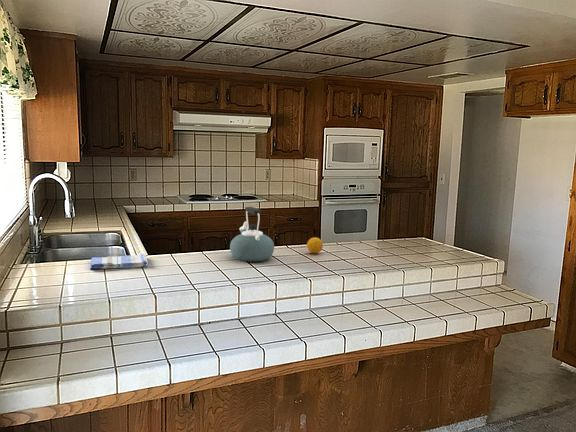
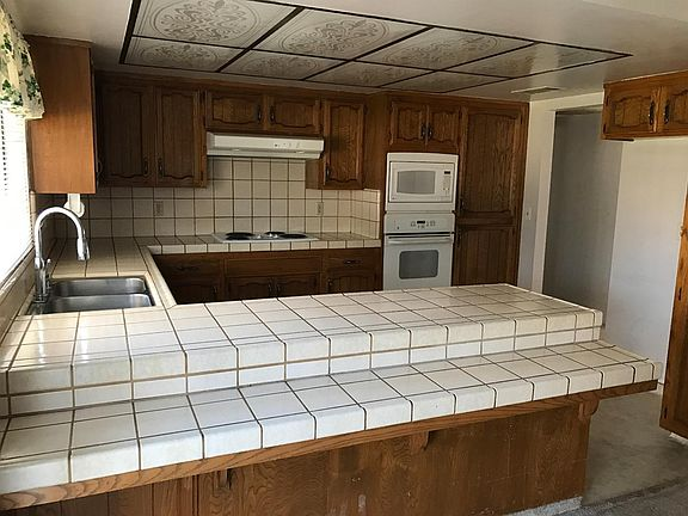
- dish towel (119, 260)
- kettle (250, 232)
- fruit (314, 245)
